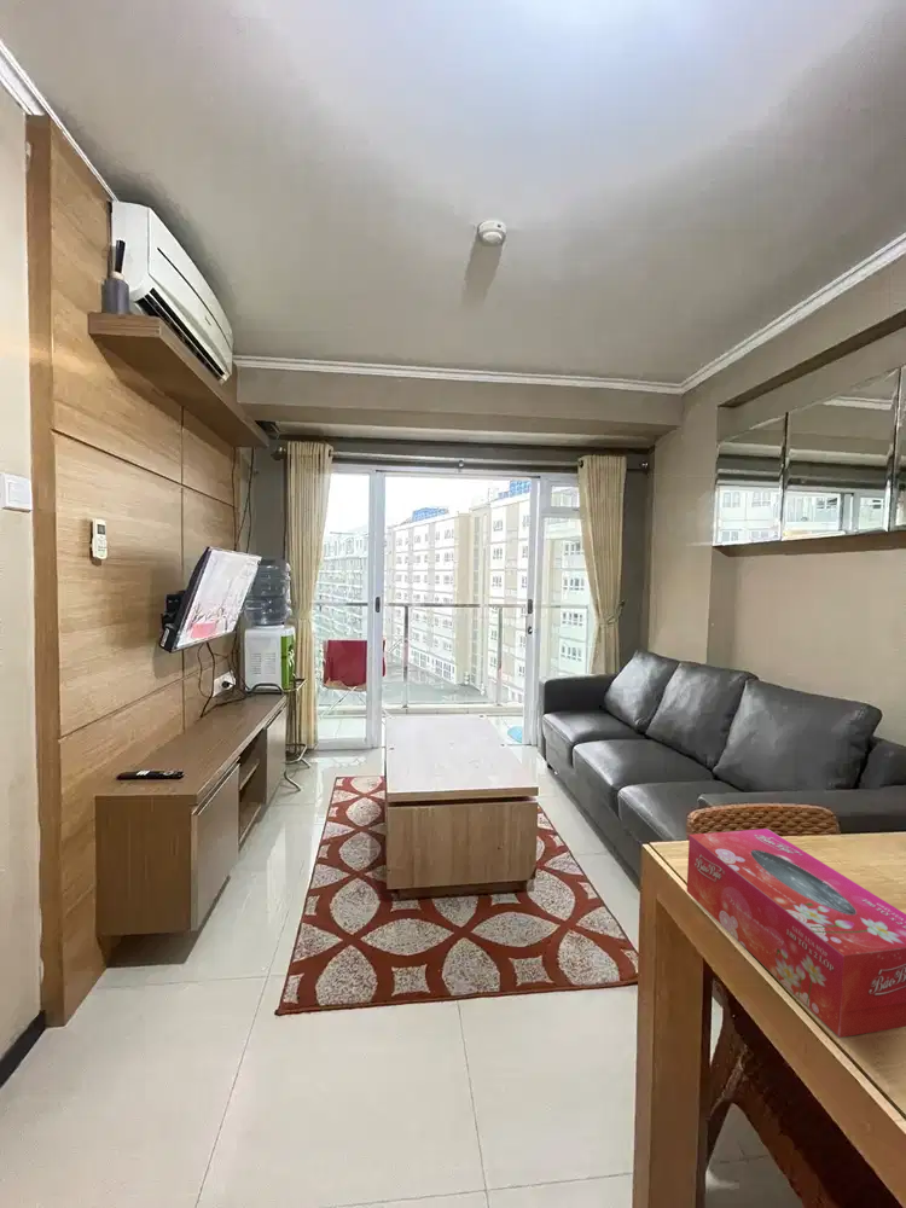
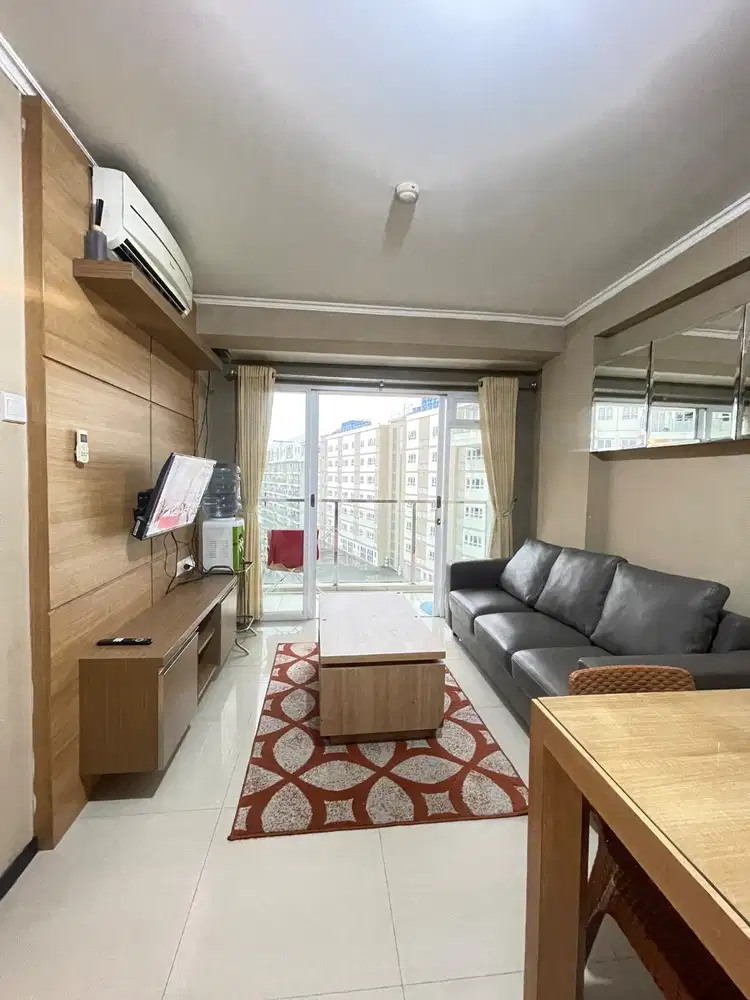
- tissue box (796, 912)
